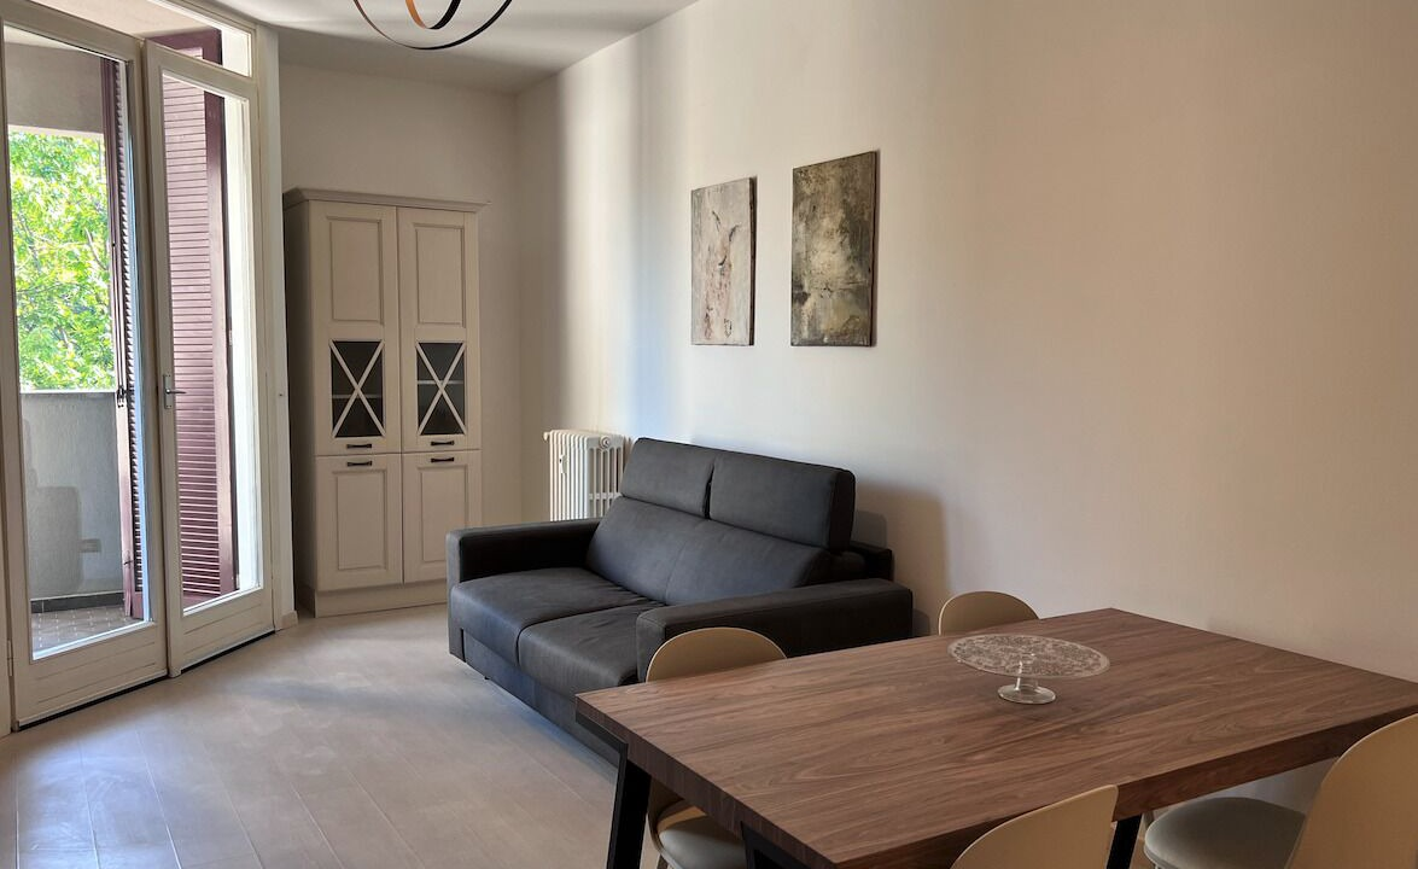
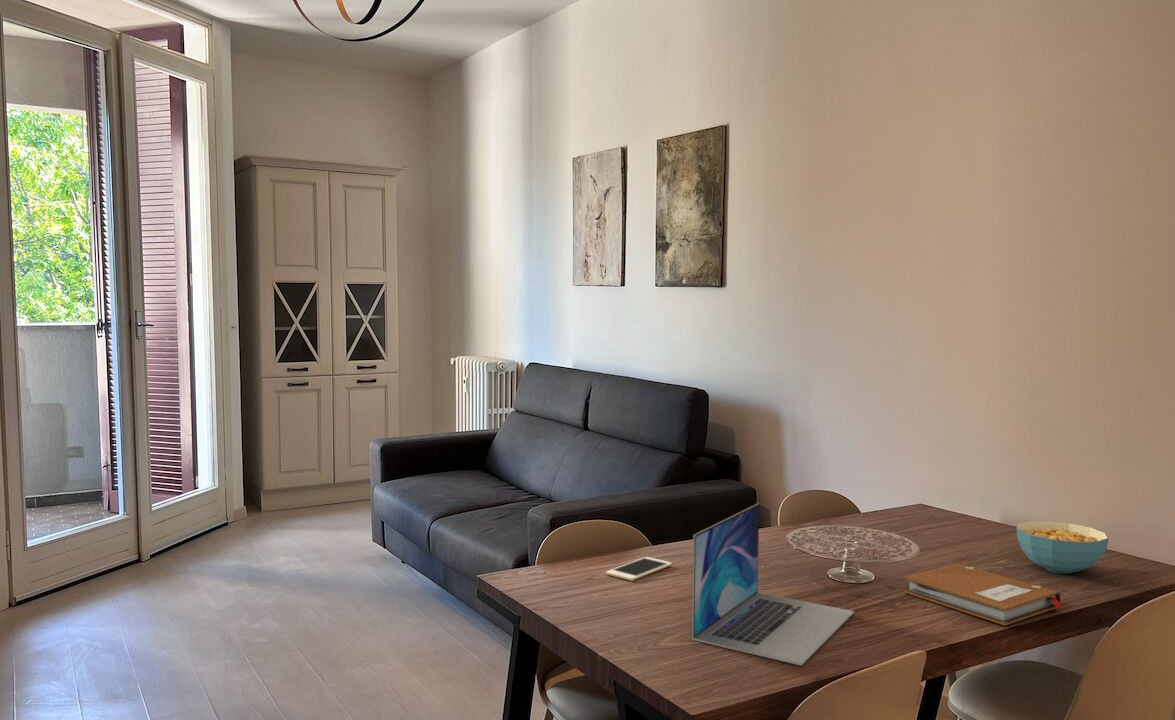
+ cell phone (639, 568)
+ laptop (757, 575)
+ notebook (983, 592)
+ cereal bowl (1060, 550)
